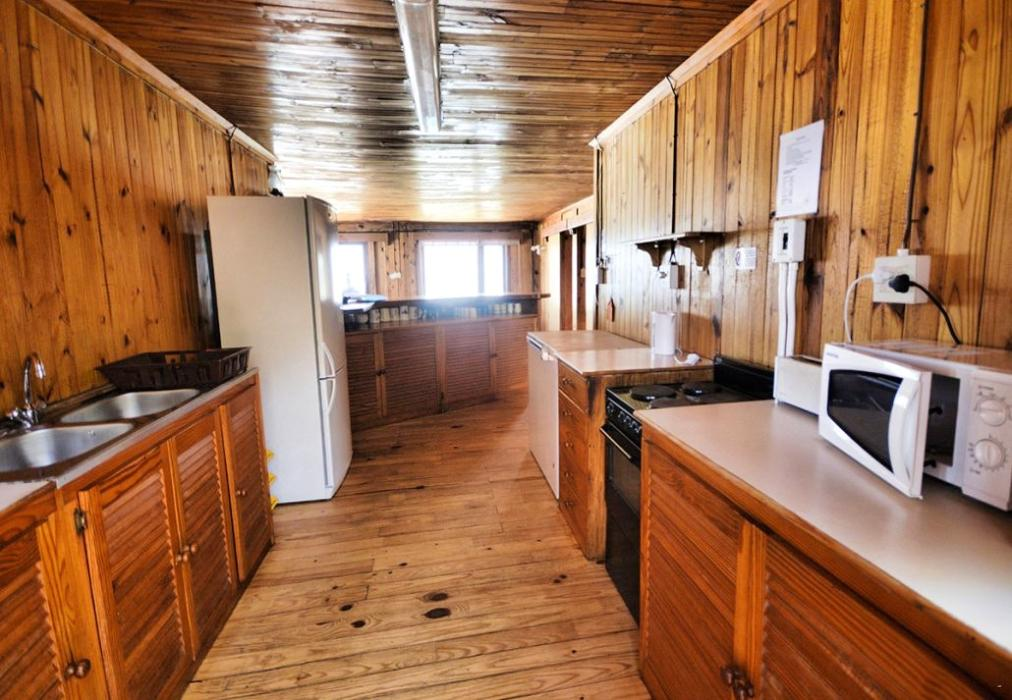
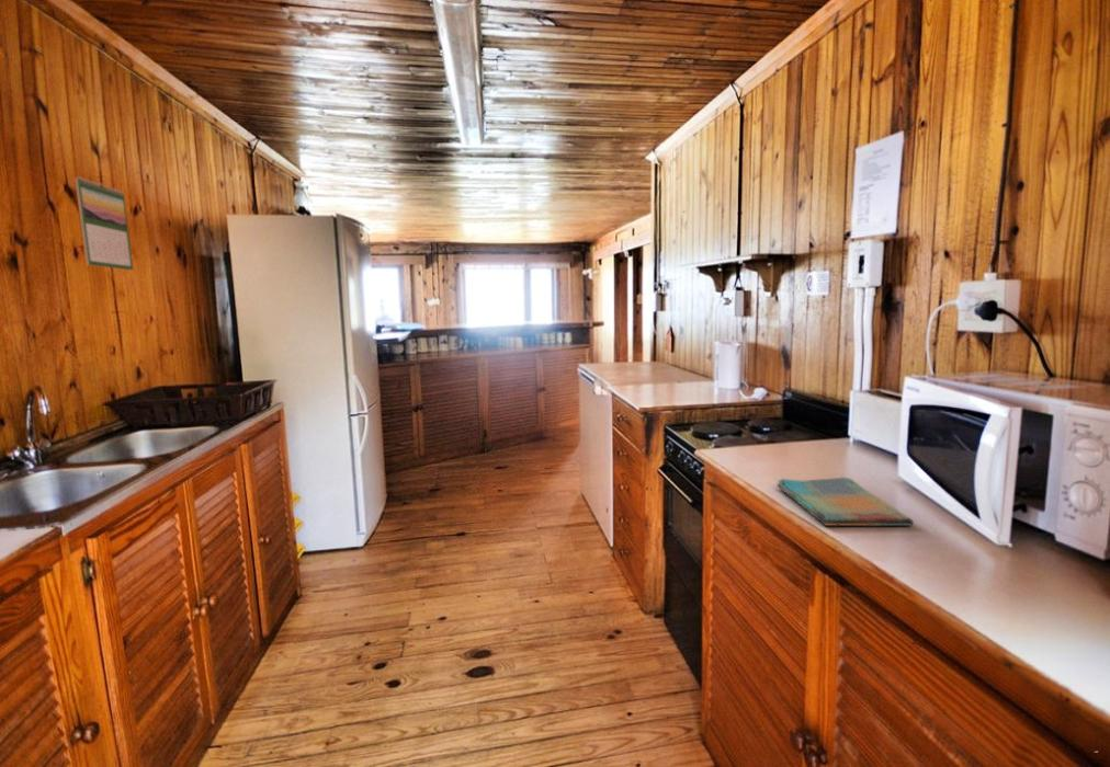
+ calendar (105, 225)
+ dish towel (838, 499)
